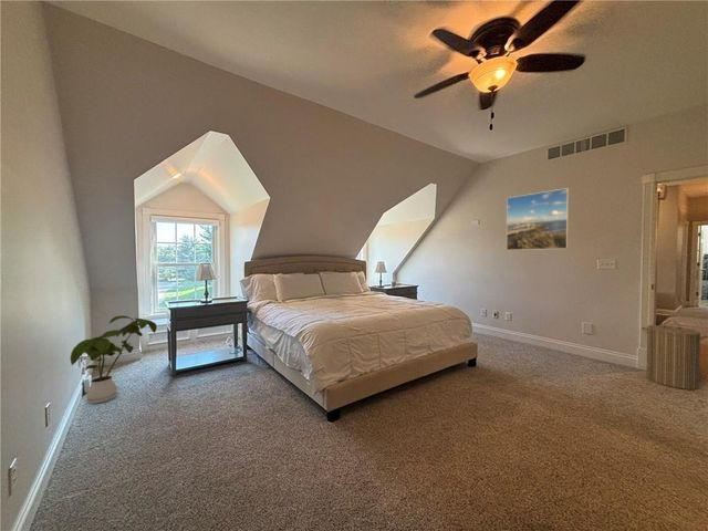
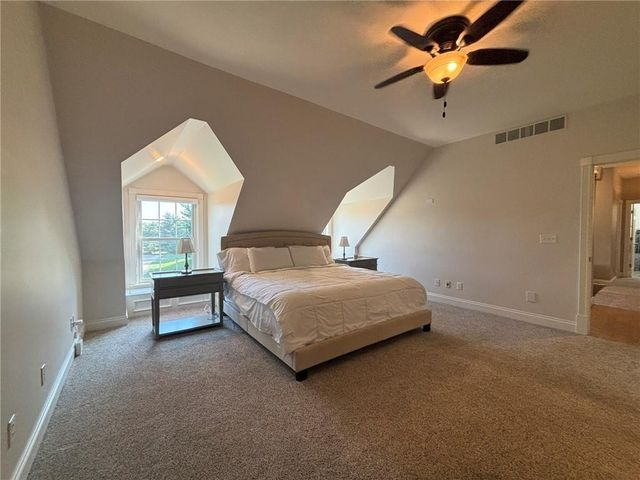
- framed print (534, 221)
- house plant (118, 354)
- laundry hamper (671, 351)
